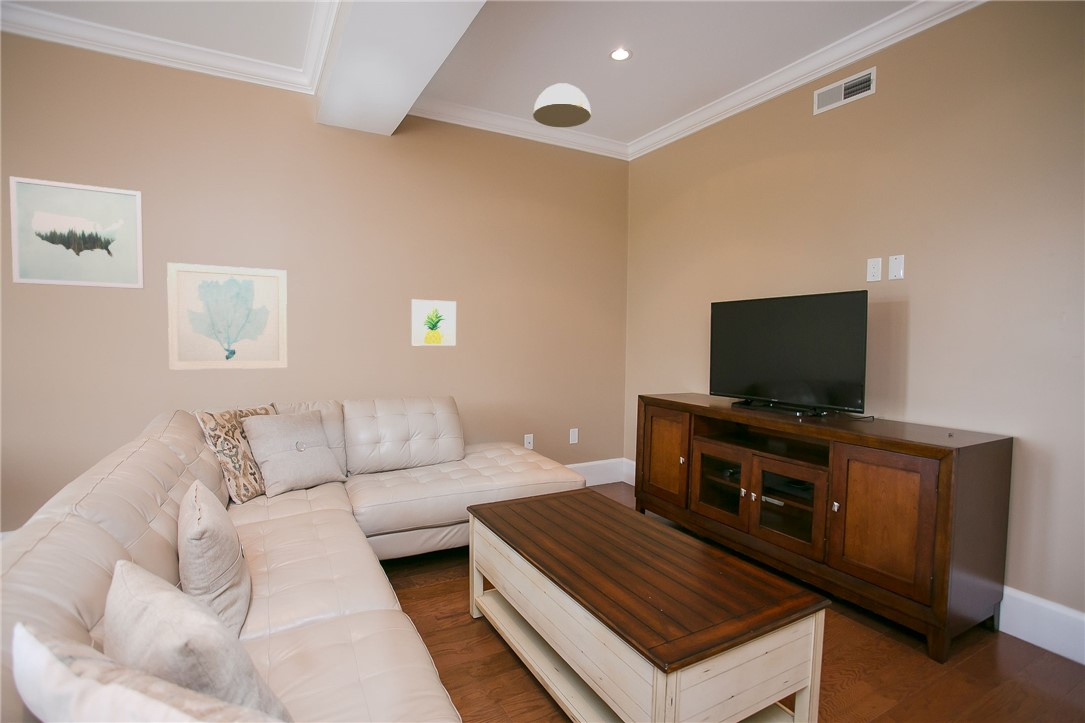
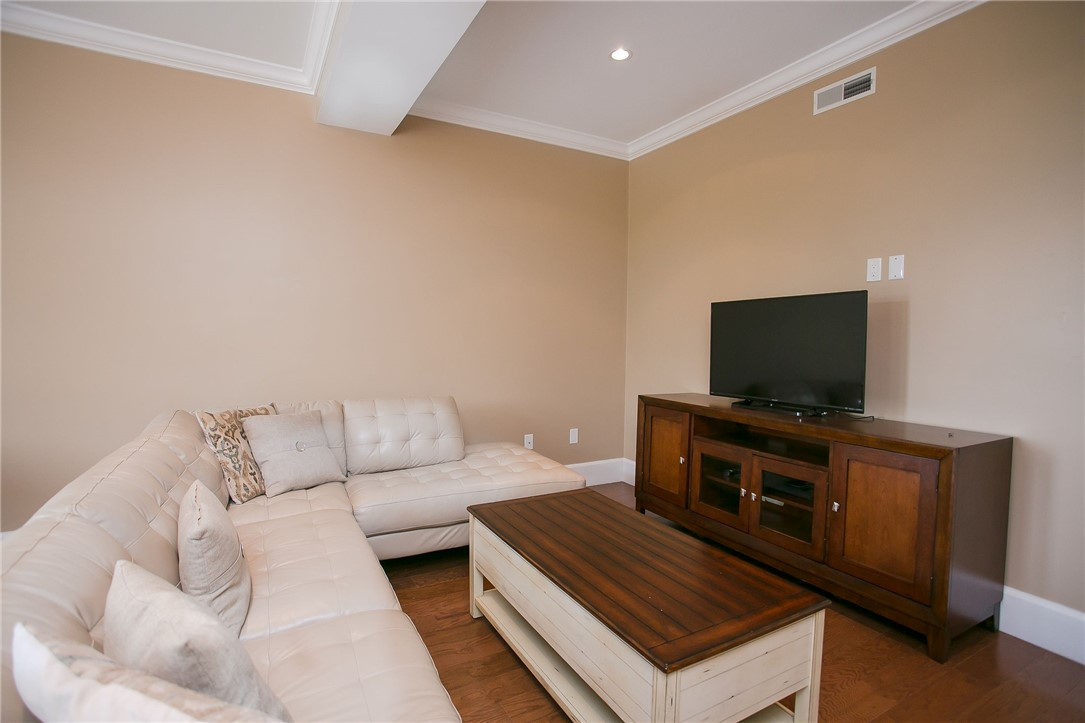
- wall art (230, 317)
- wall art (433, 323)
- ceiling light (562, 101)
- wall art (80, 235)
